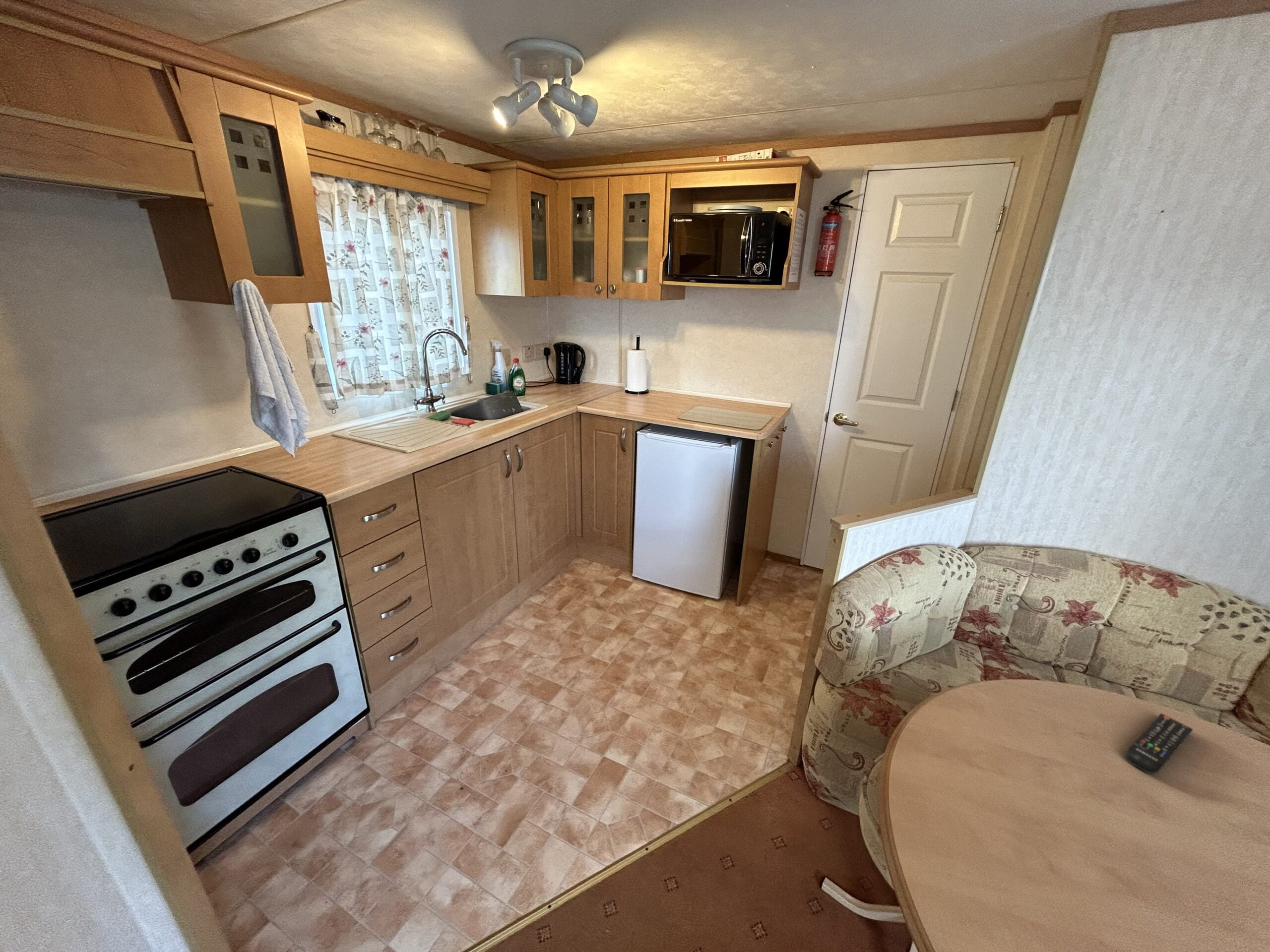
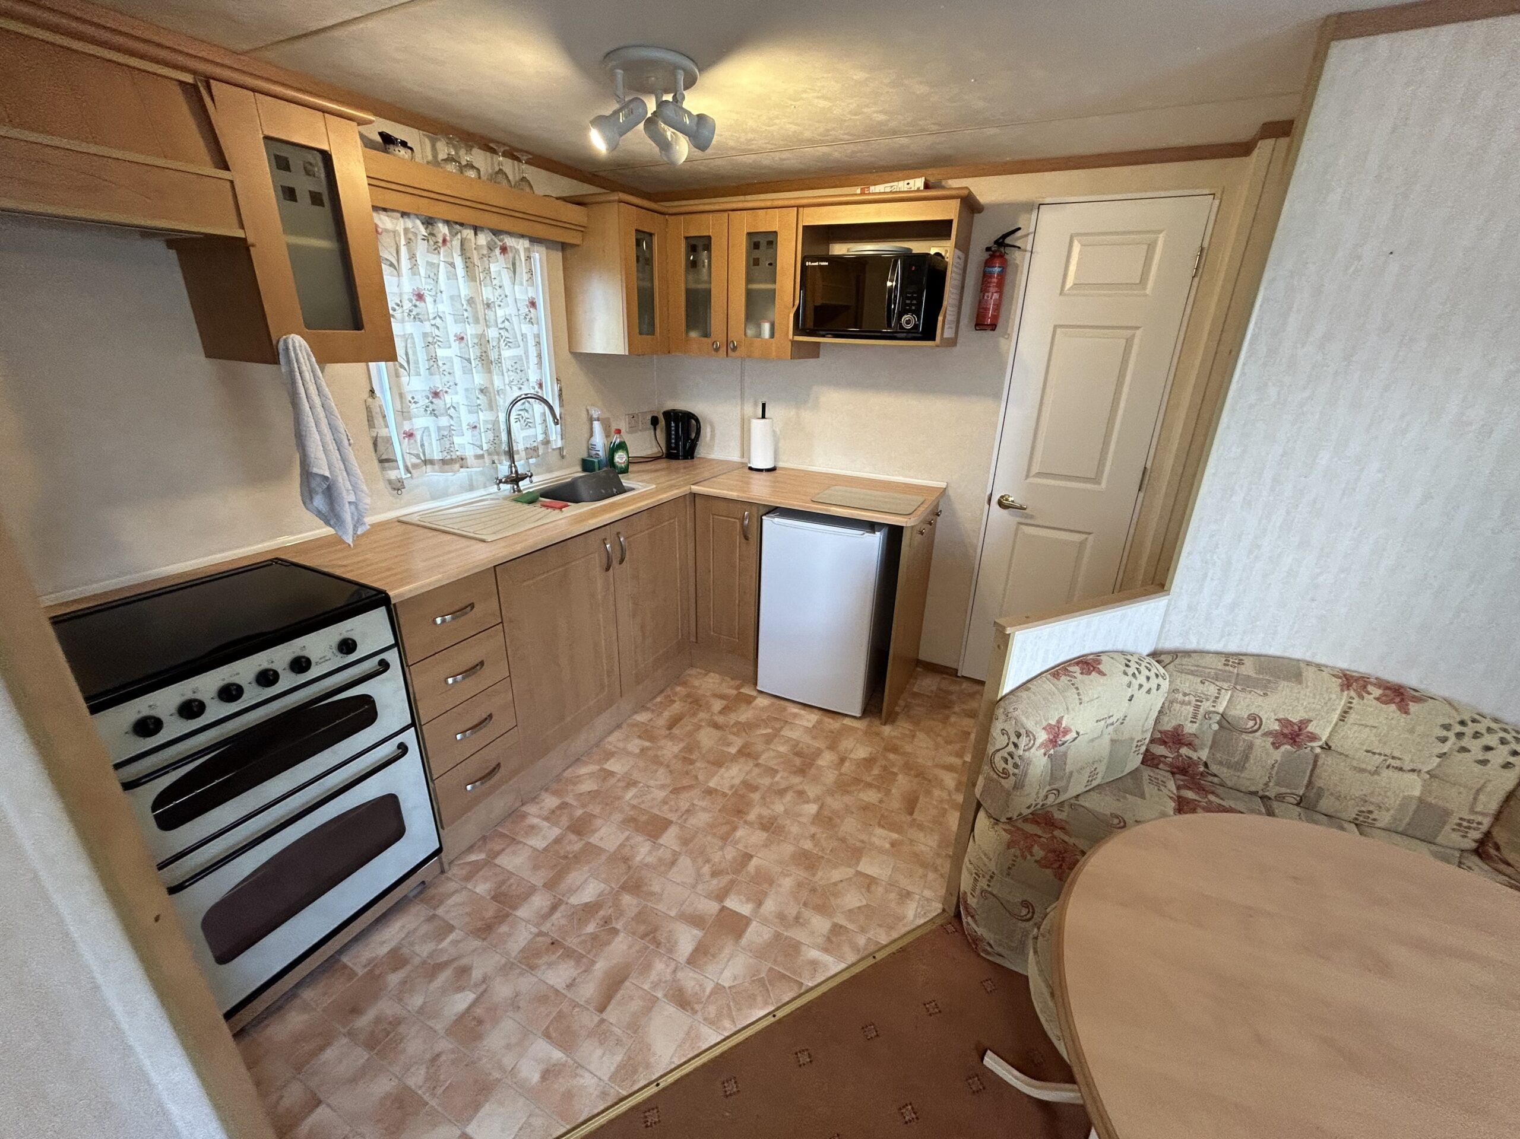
- remote control (1160, 741)
